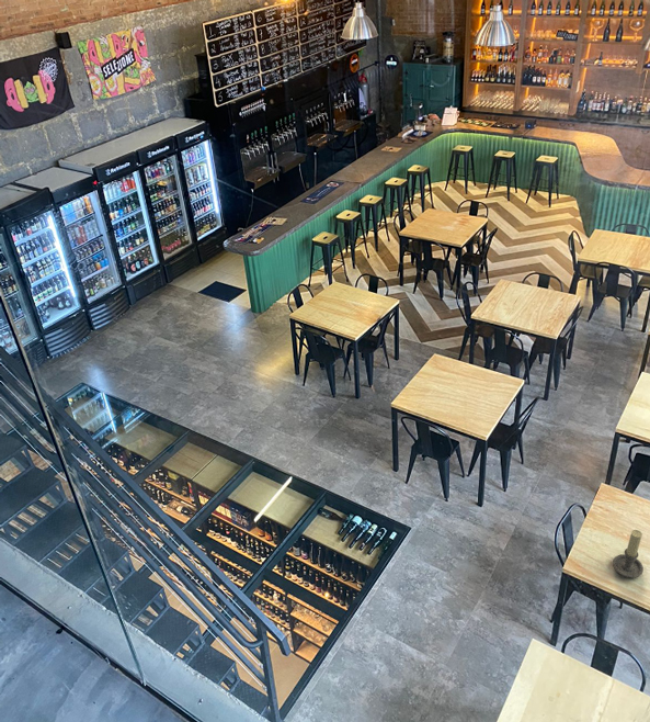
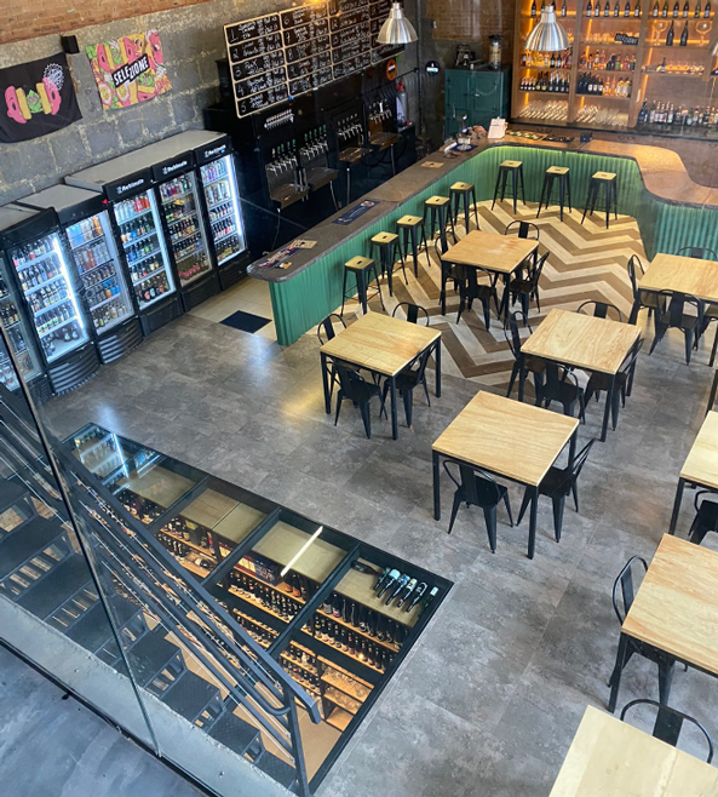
- candle holder (631, 549)
